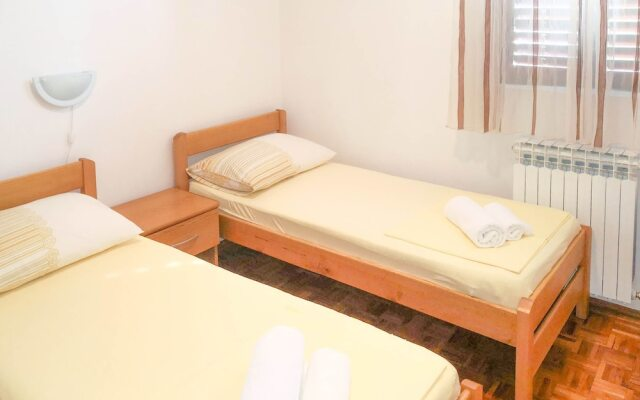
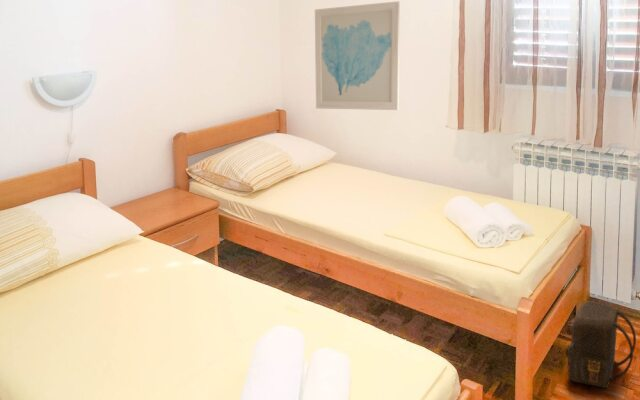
+ wall art (355, 58)
+ backpack (600, 344)
